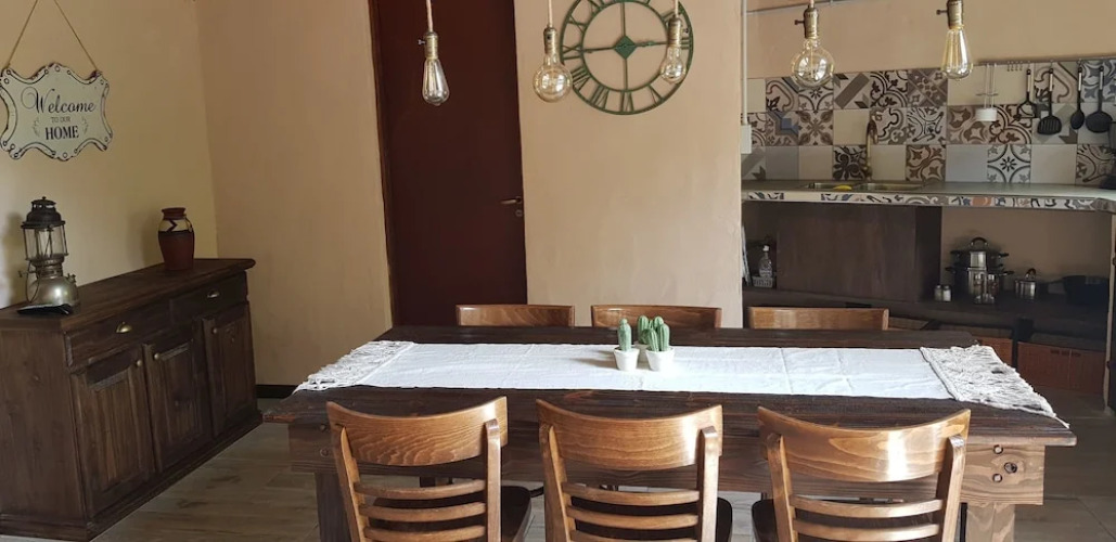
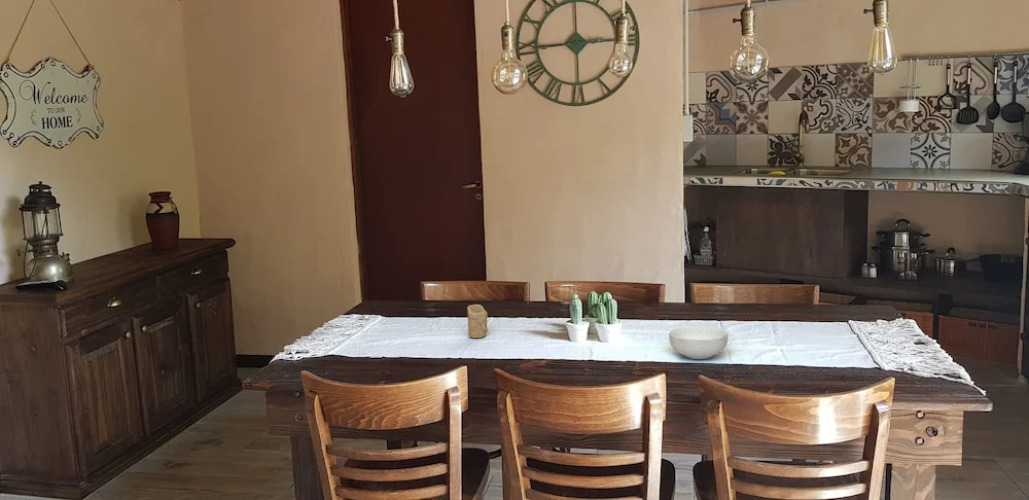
+ cereal bowl (698, 344)
+ candle (477, 321)
